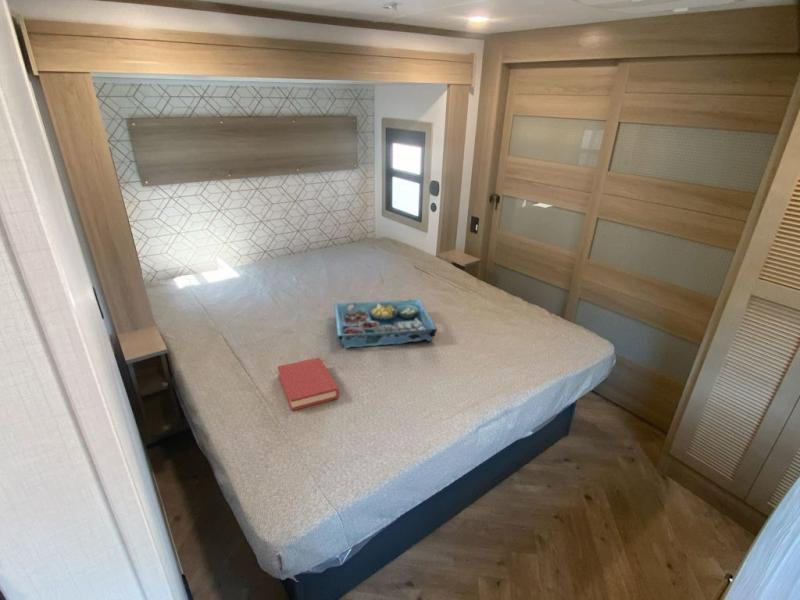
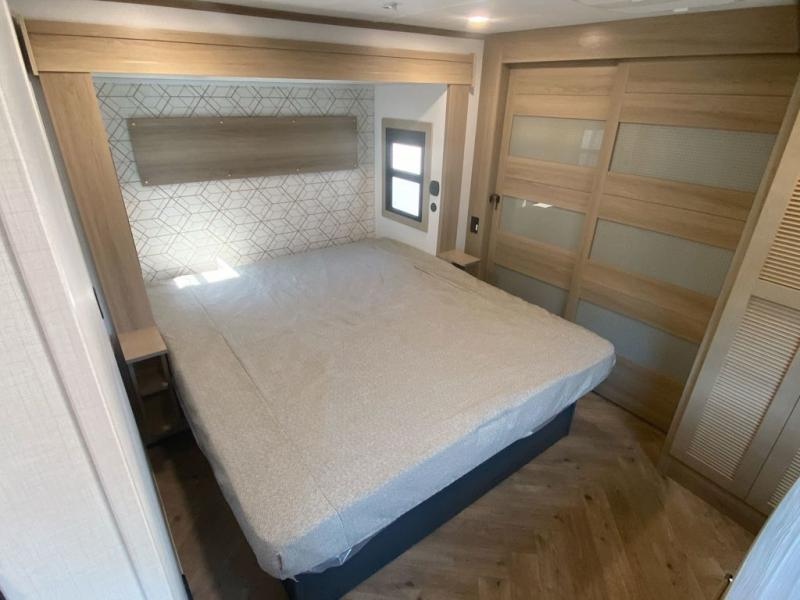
- hardback book (307, 381)
- serving tray (382, 320)
